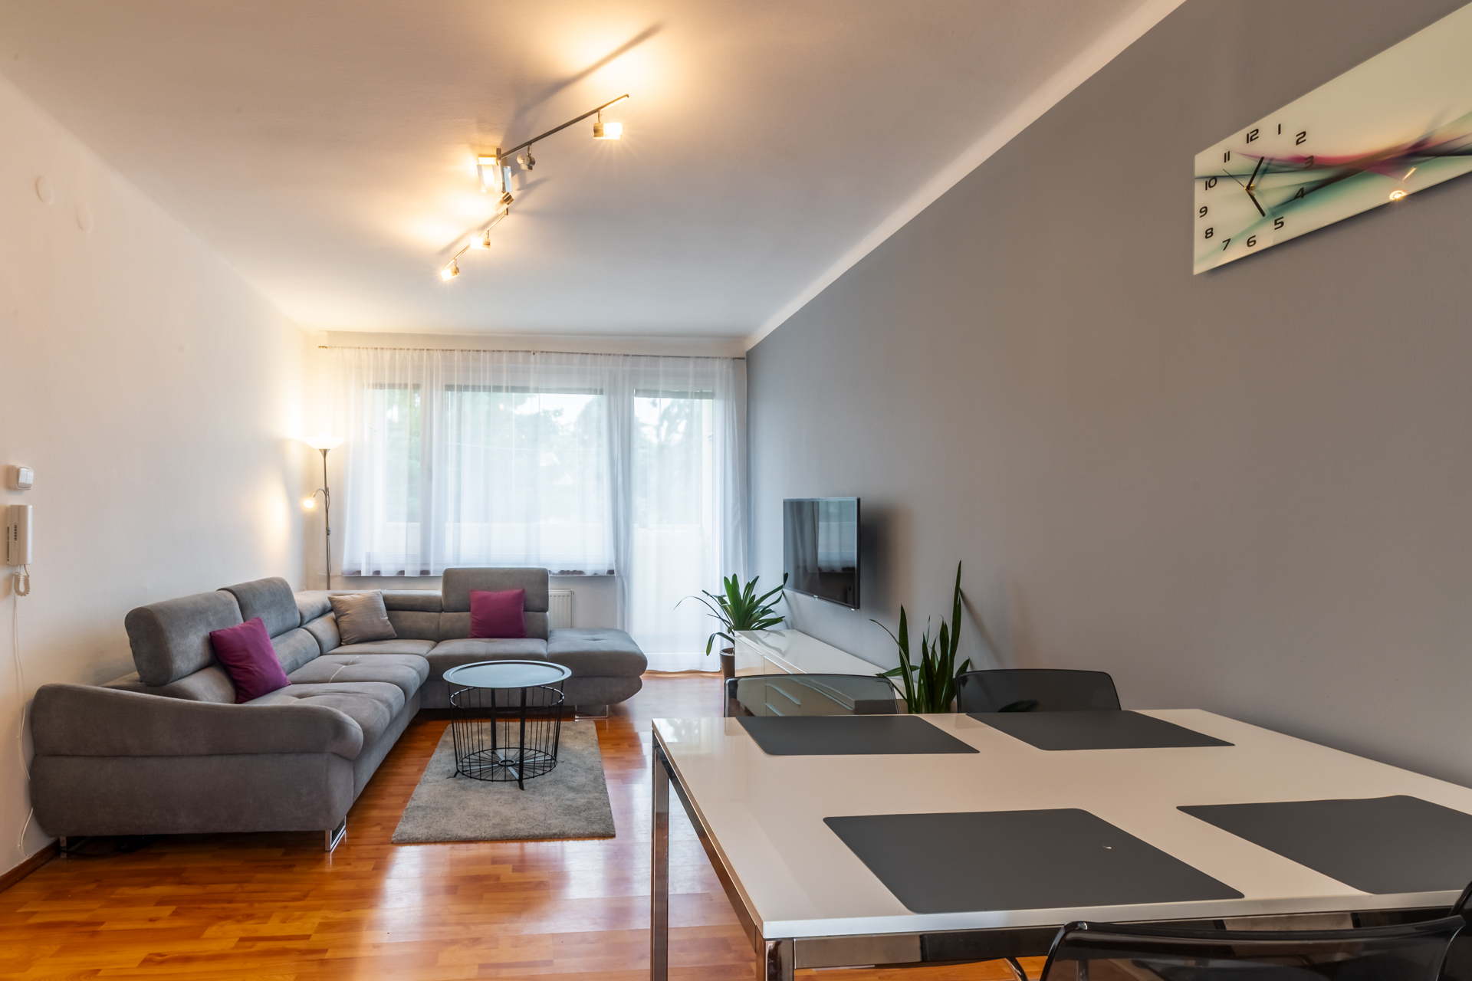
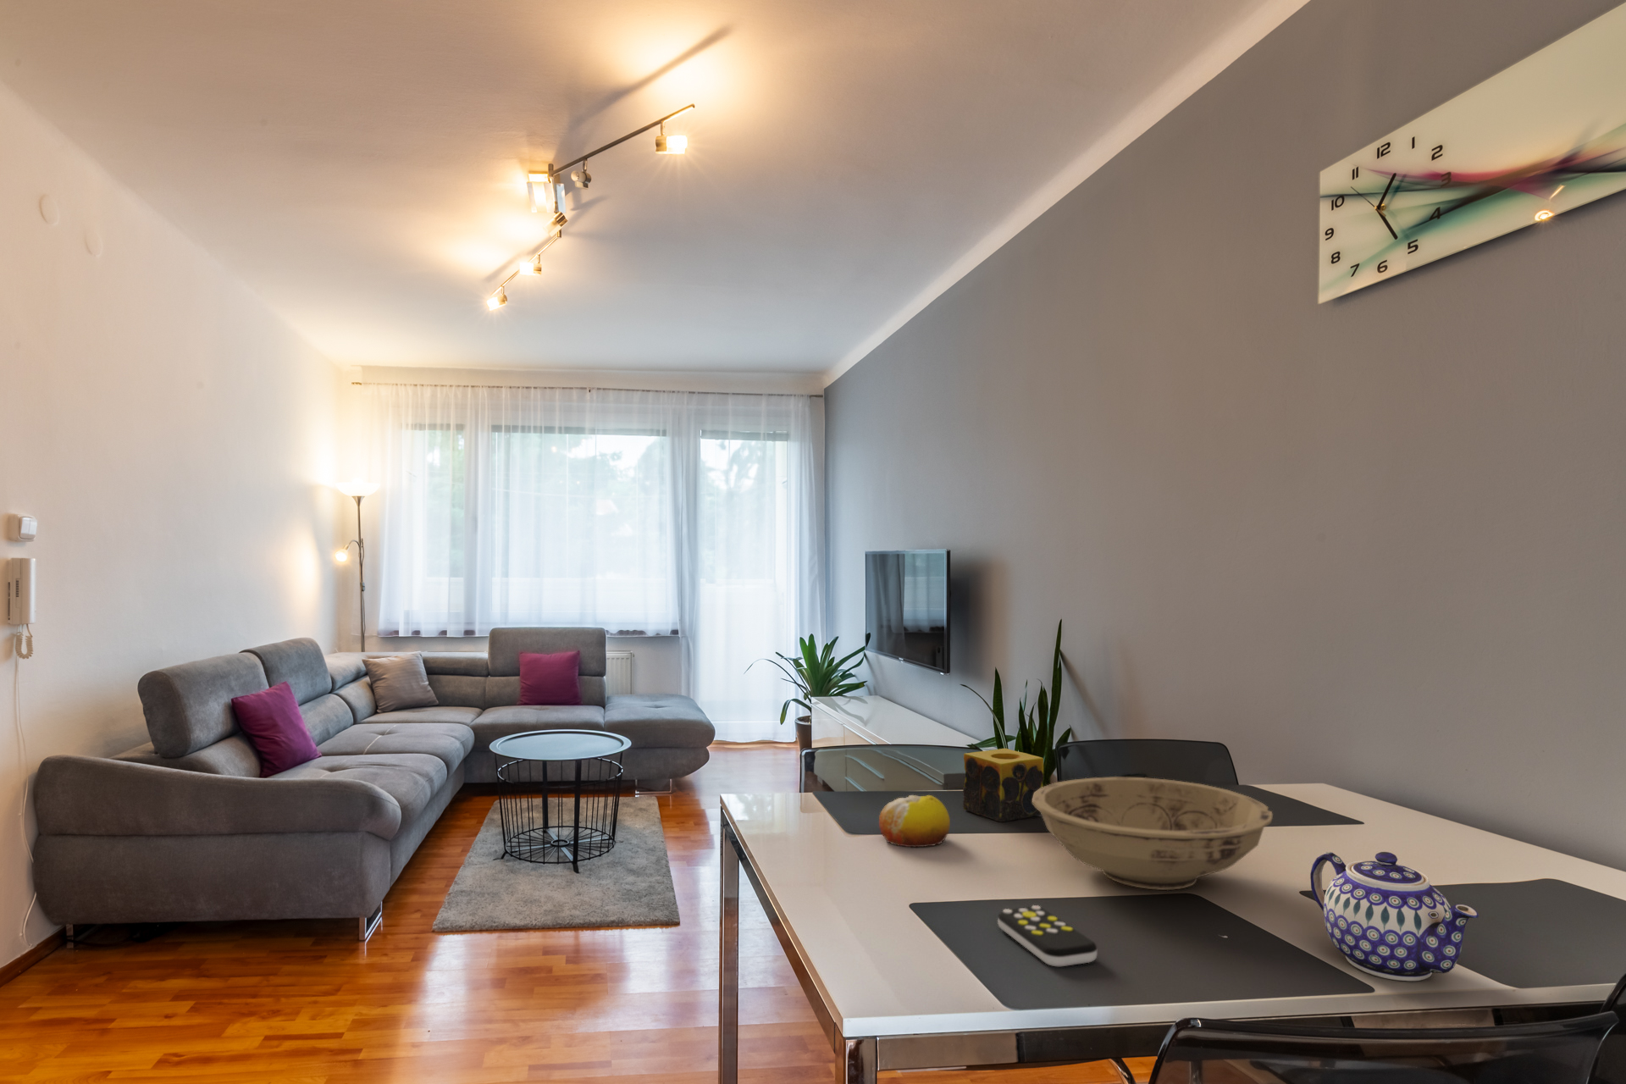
+ fruit (913, 817)
+ remote control (1045, 934)
+ candle (1003, 784)
+ bowl (1147, 838)
+ teapot (1388, 909)
